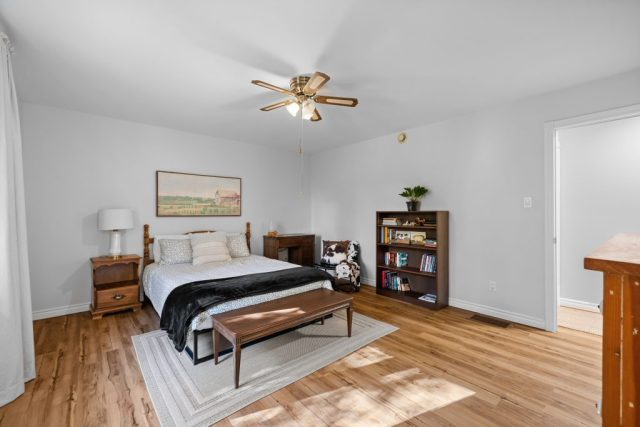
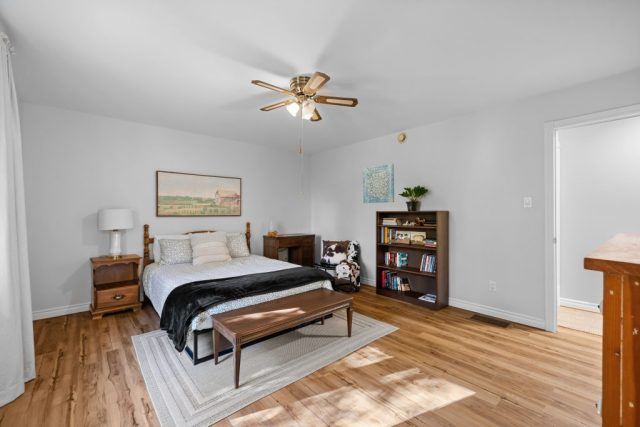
+ wall art (377, 184)
